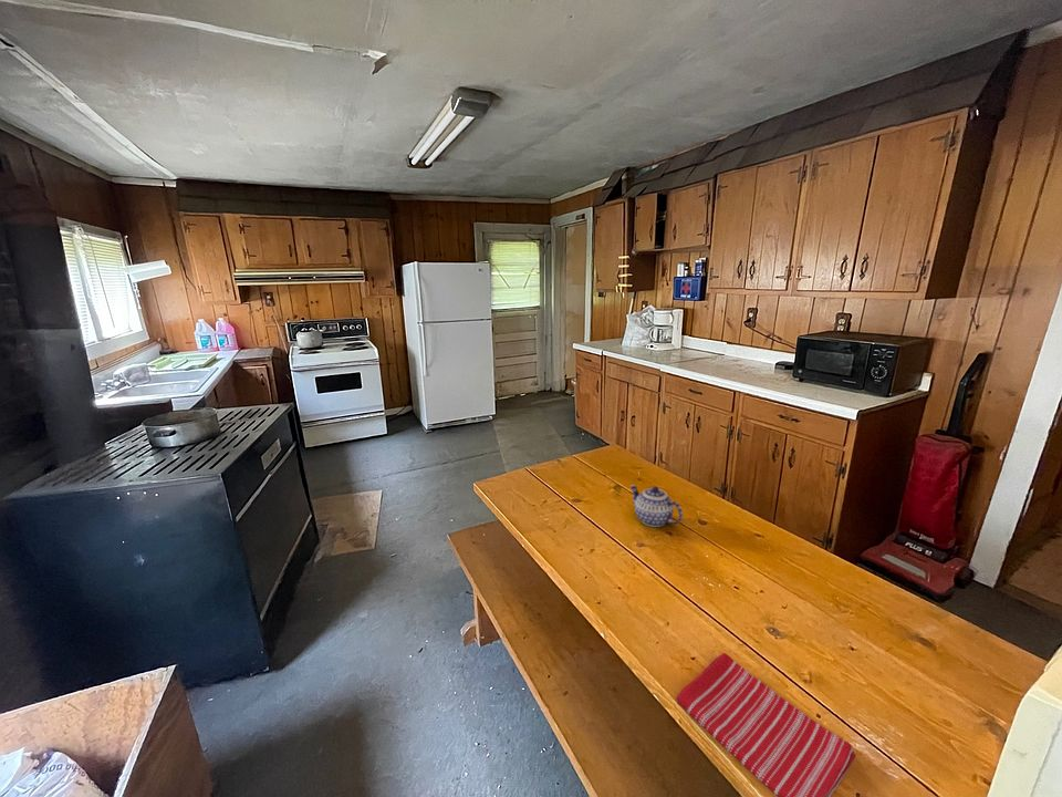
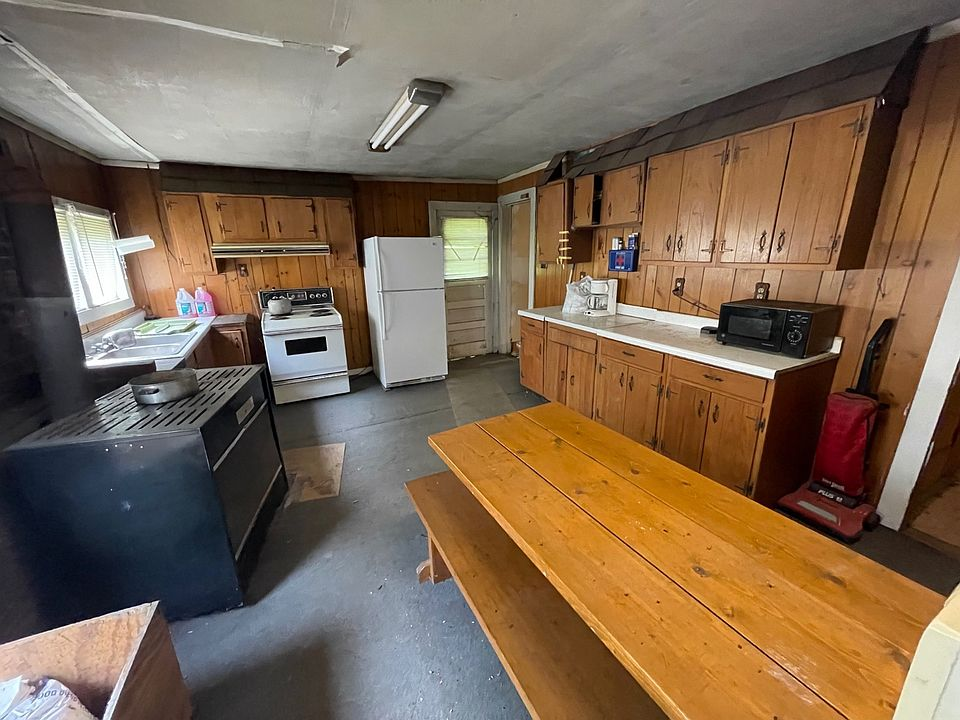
- dish towel (759, 723)
- teapot (654, 504)
